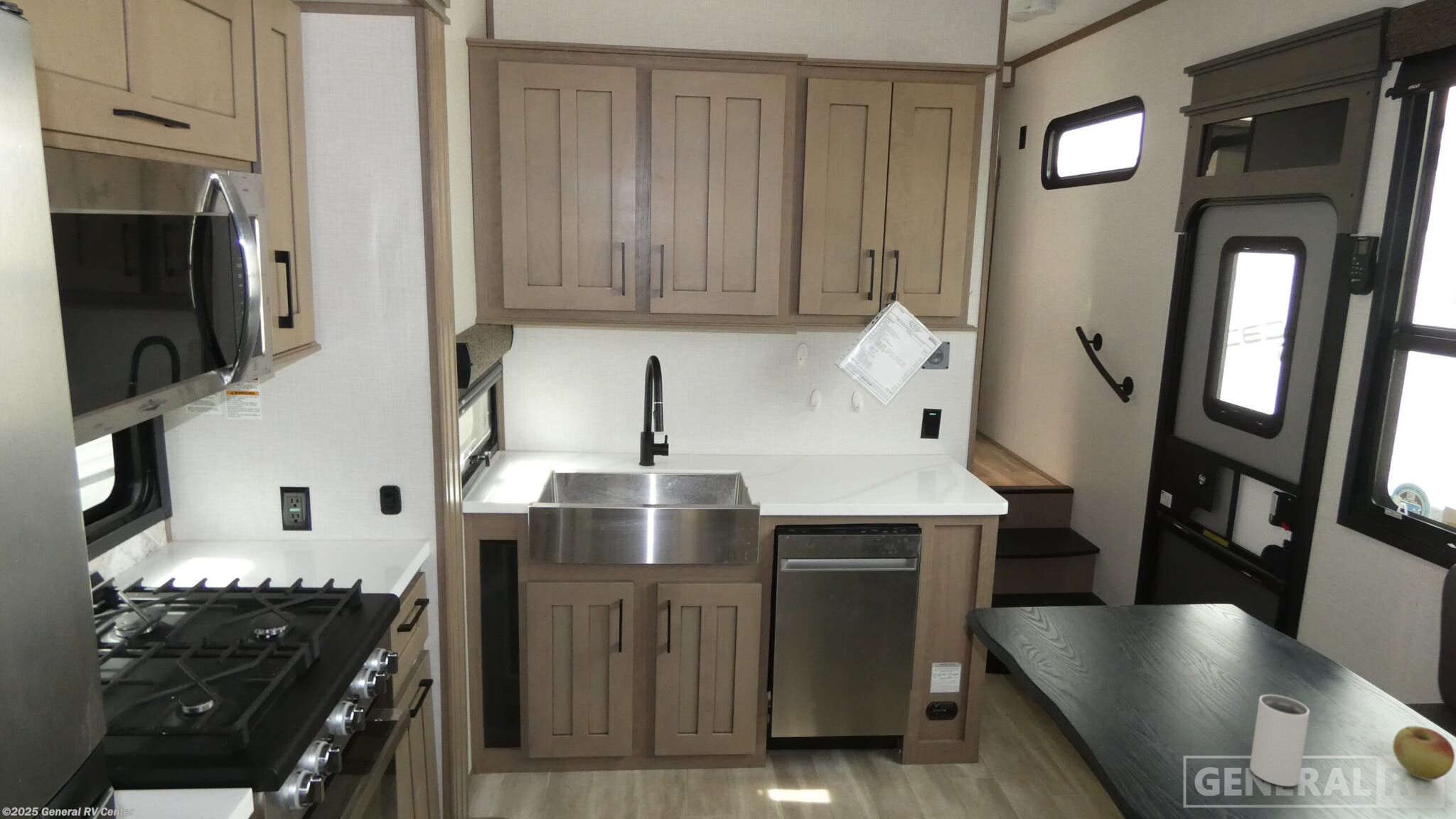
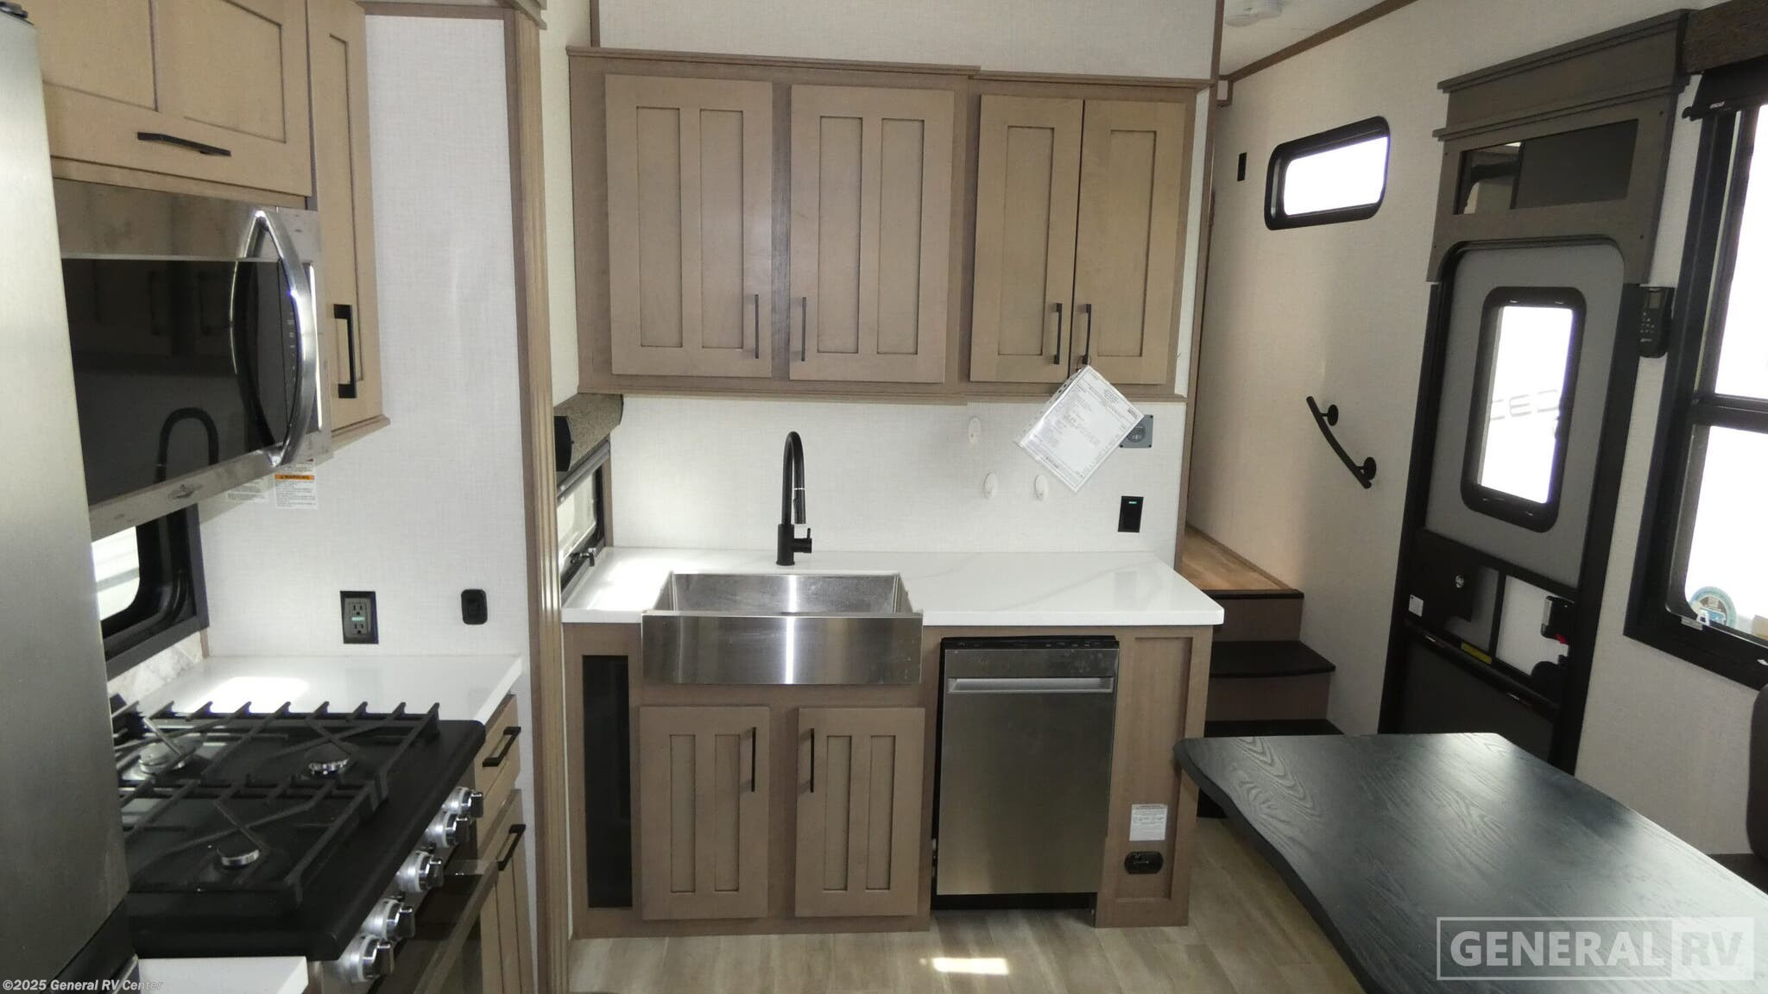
- apple (1423, 752)
- mug (1277, 734)
